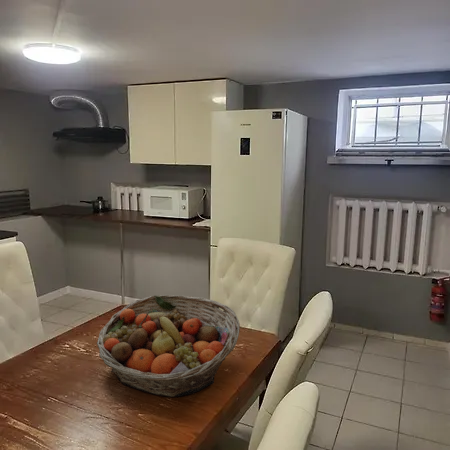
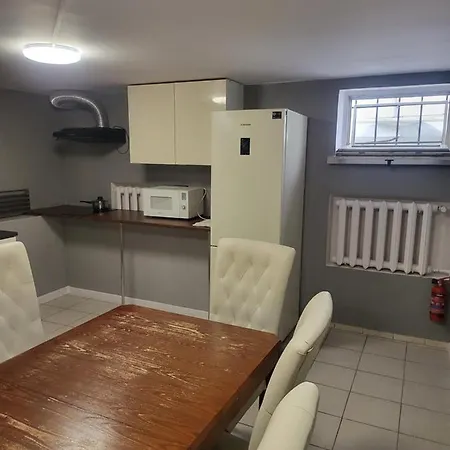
- fruit basket (168, 341)
